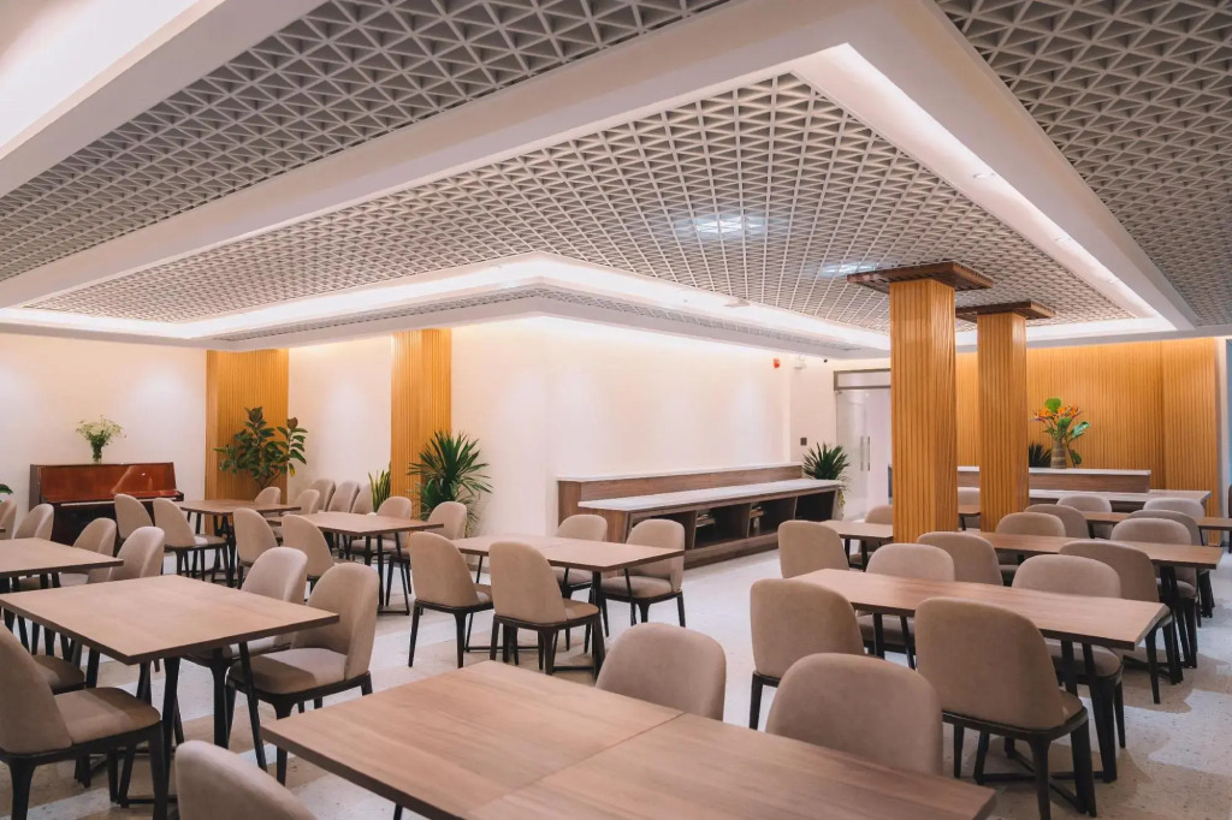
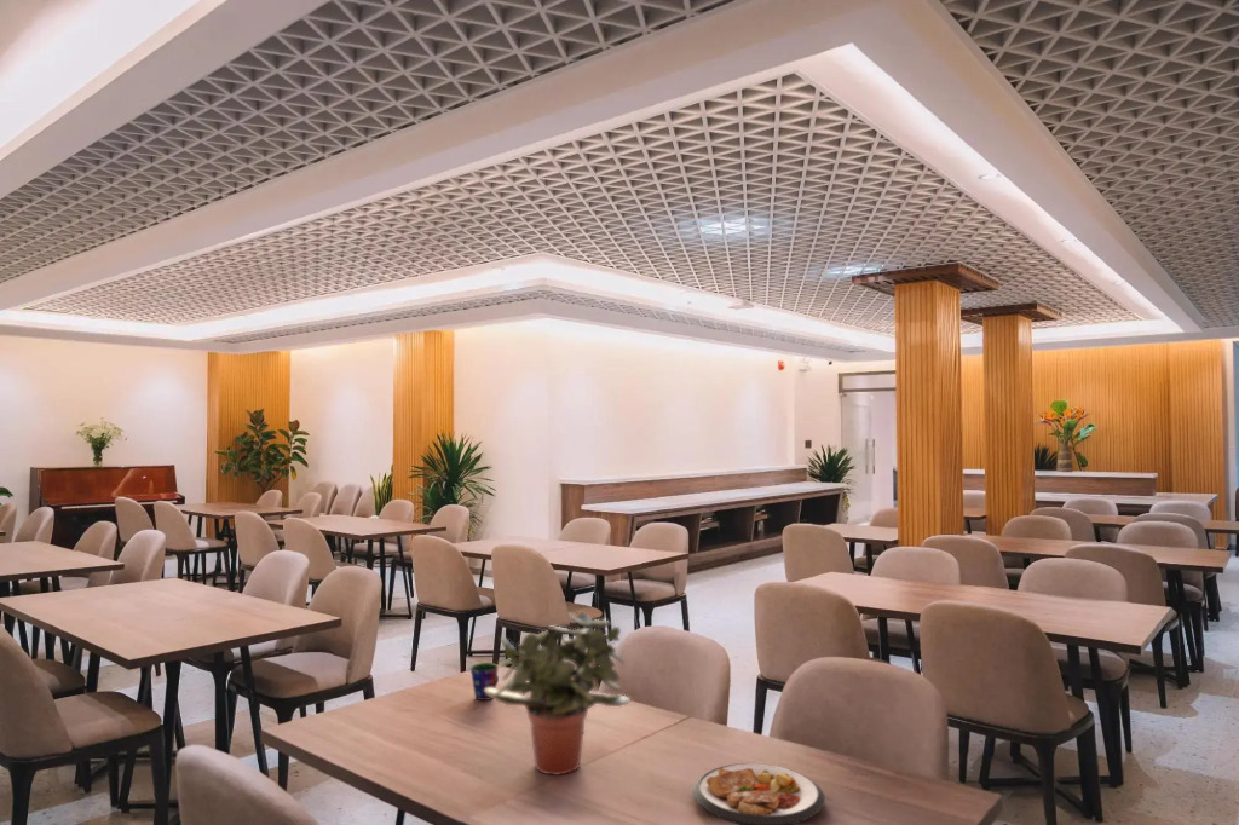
+ cup (486, 682)
+ plate (757, 789)
+ potted plant (555, 691)
